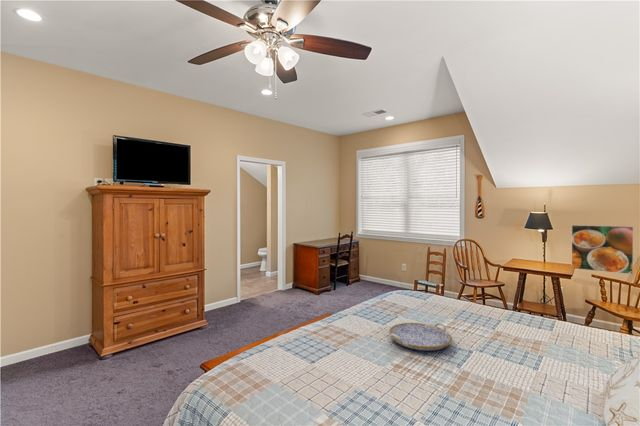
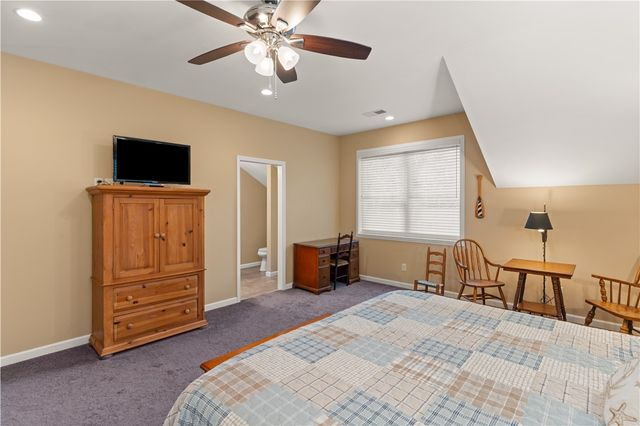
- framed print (600, 248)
- serving tray (419, 334)
